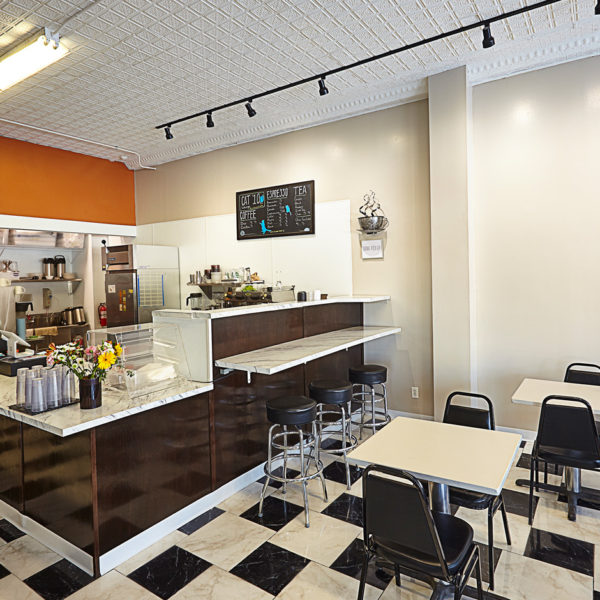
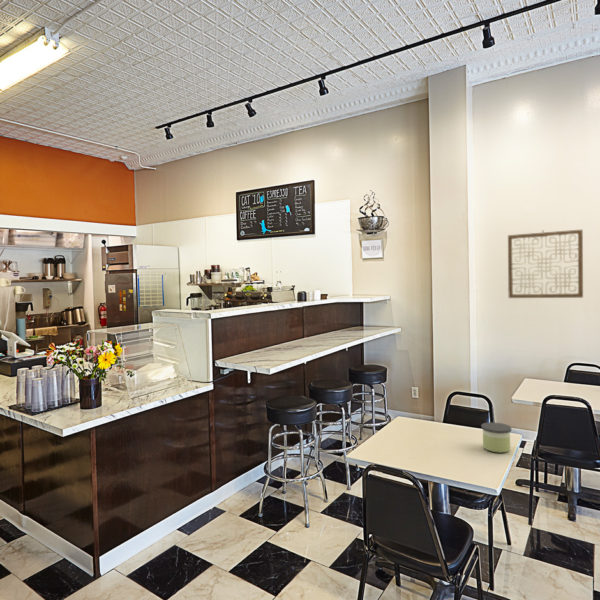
+ candle (496, 437)
+ wall art (544, 263)
